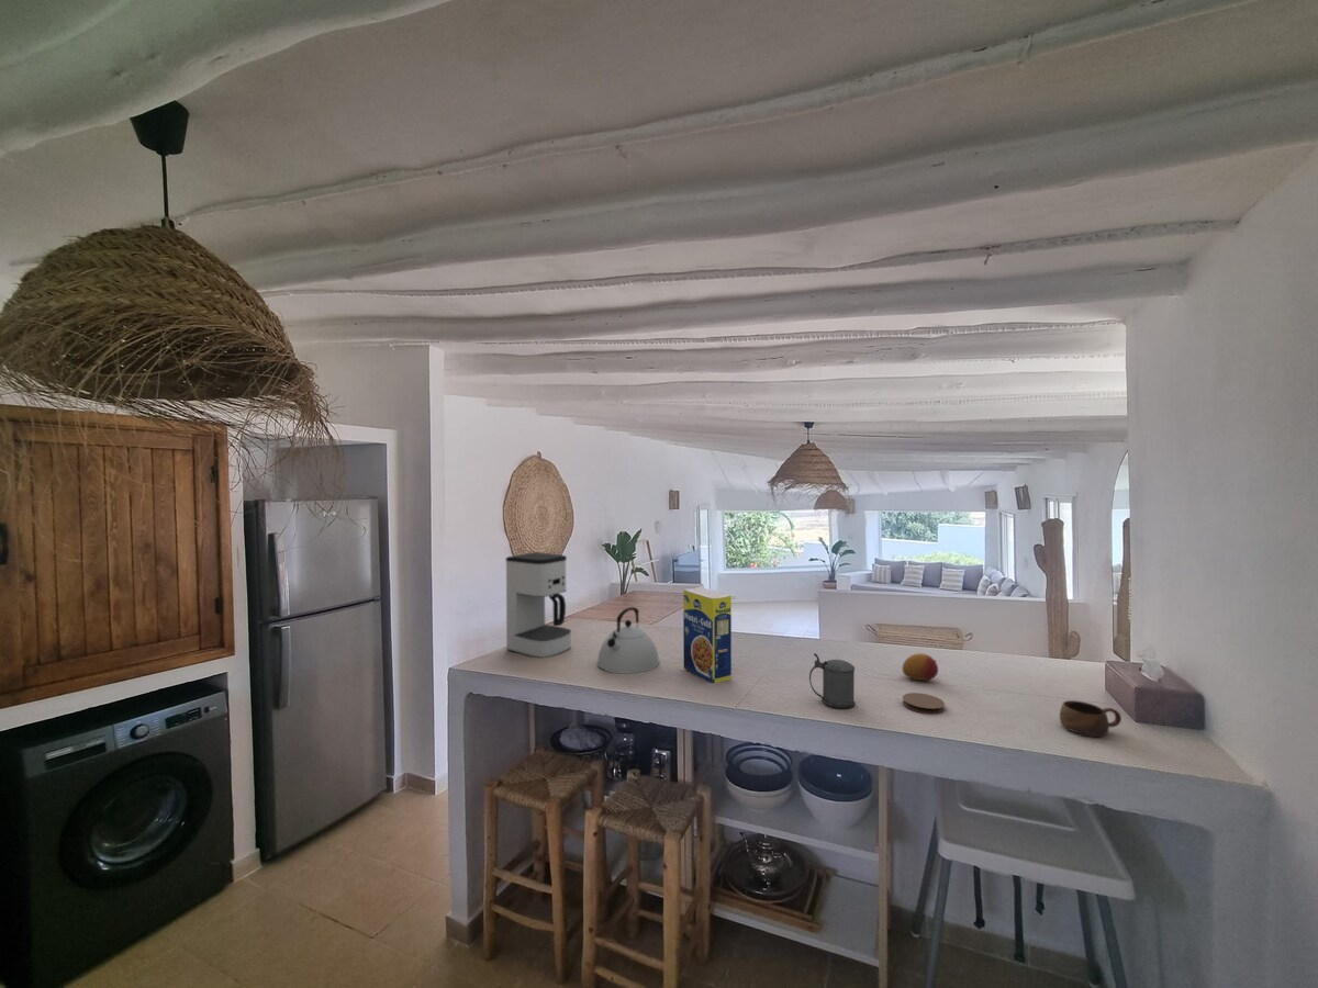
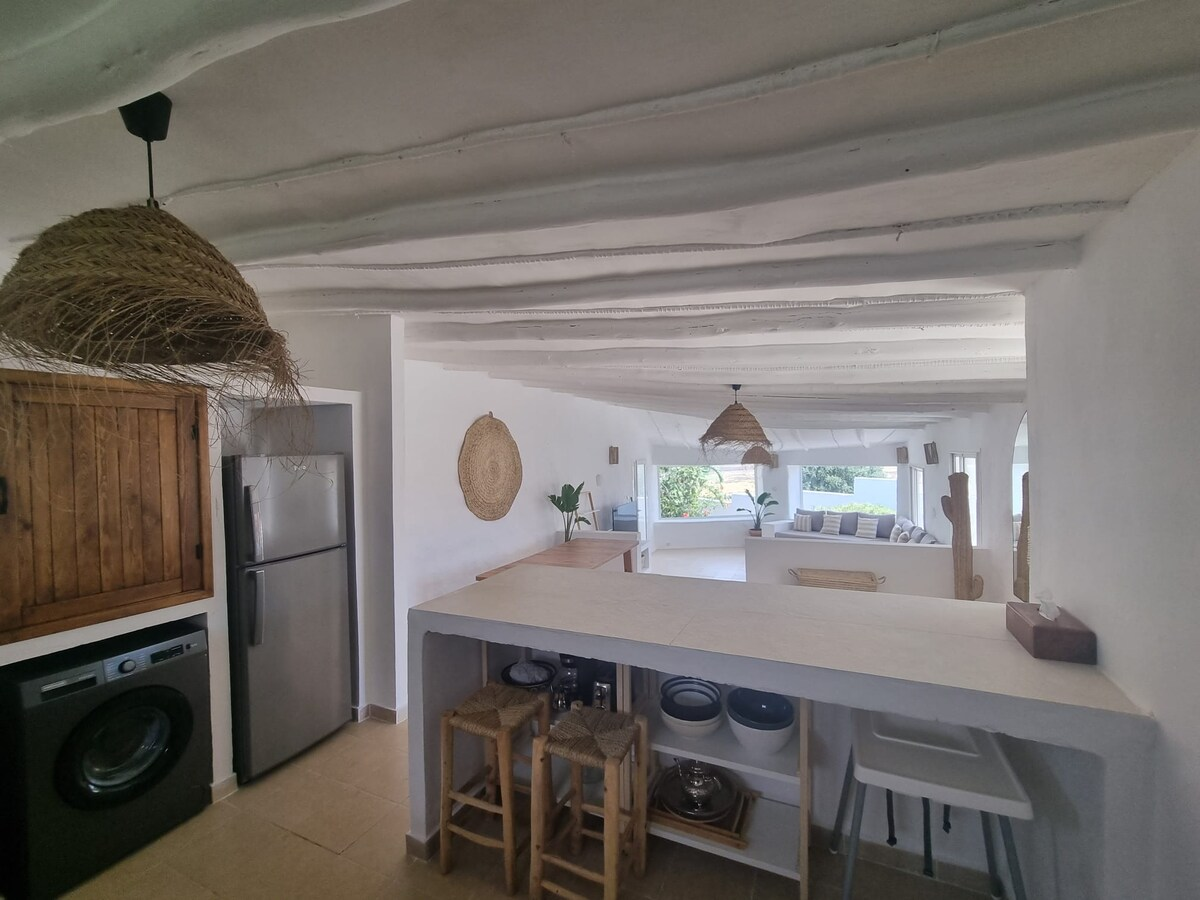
- coaster (923, 703)
- coffee maker (544, 602)
- fruit (919, 666)
- legume (706, 632)
- beer stein (831, 677)
- cup (1091, 718)
- kettle (627, 636)
